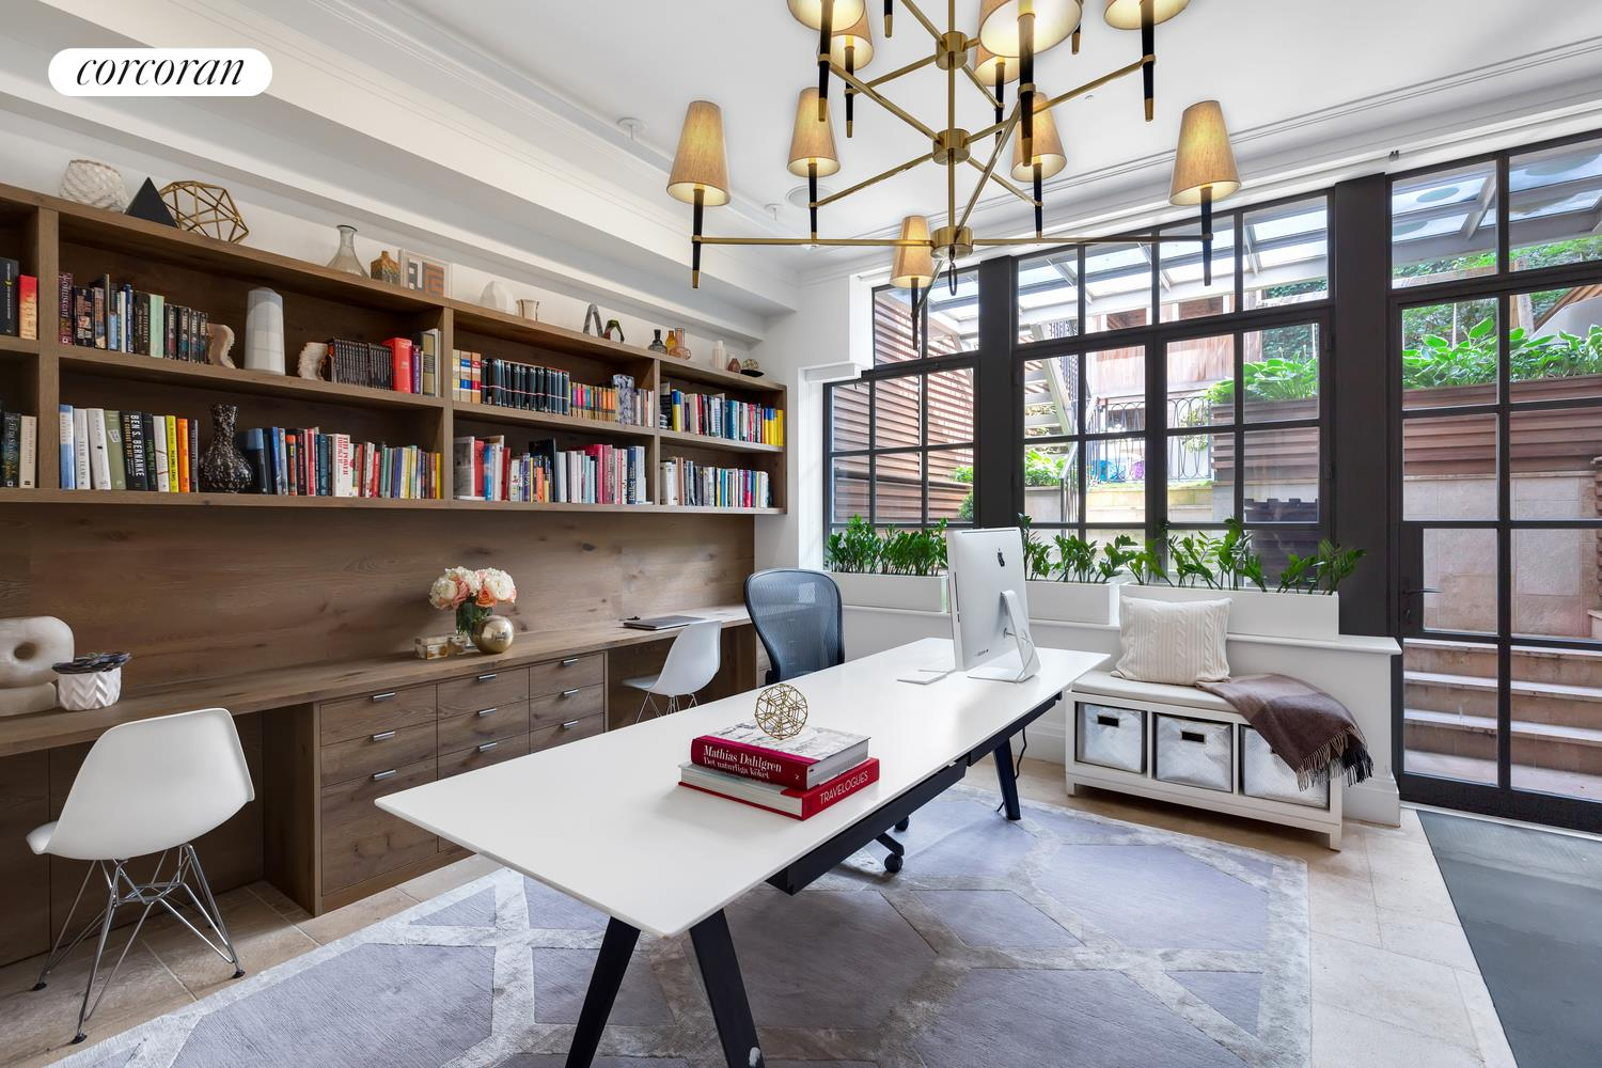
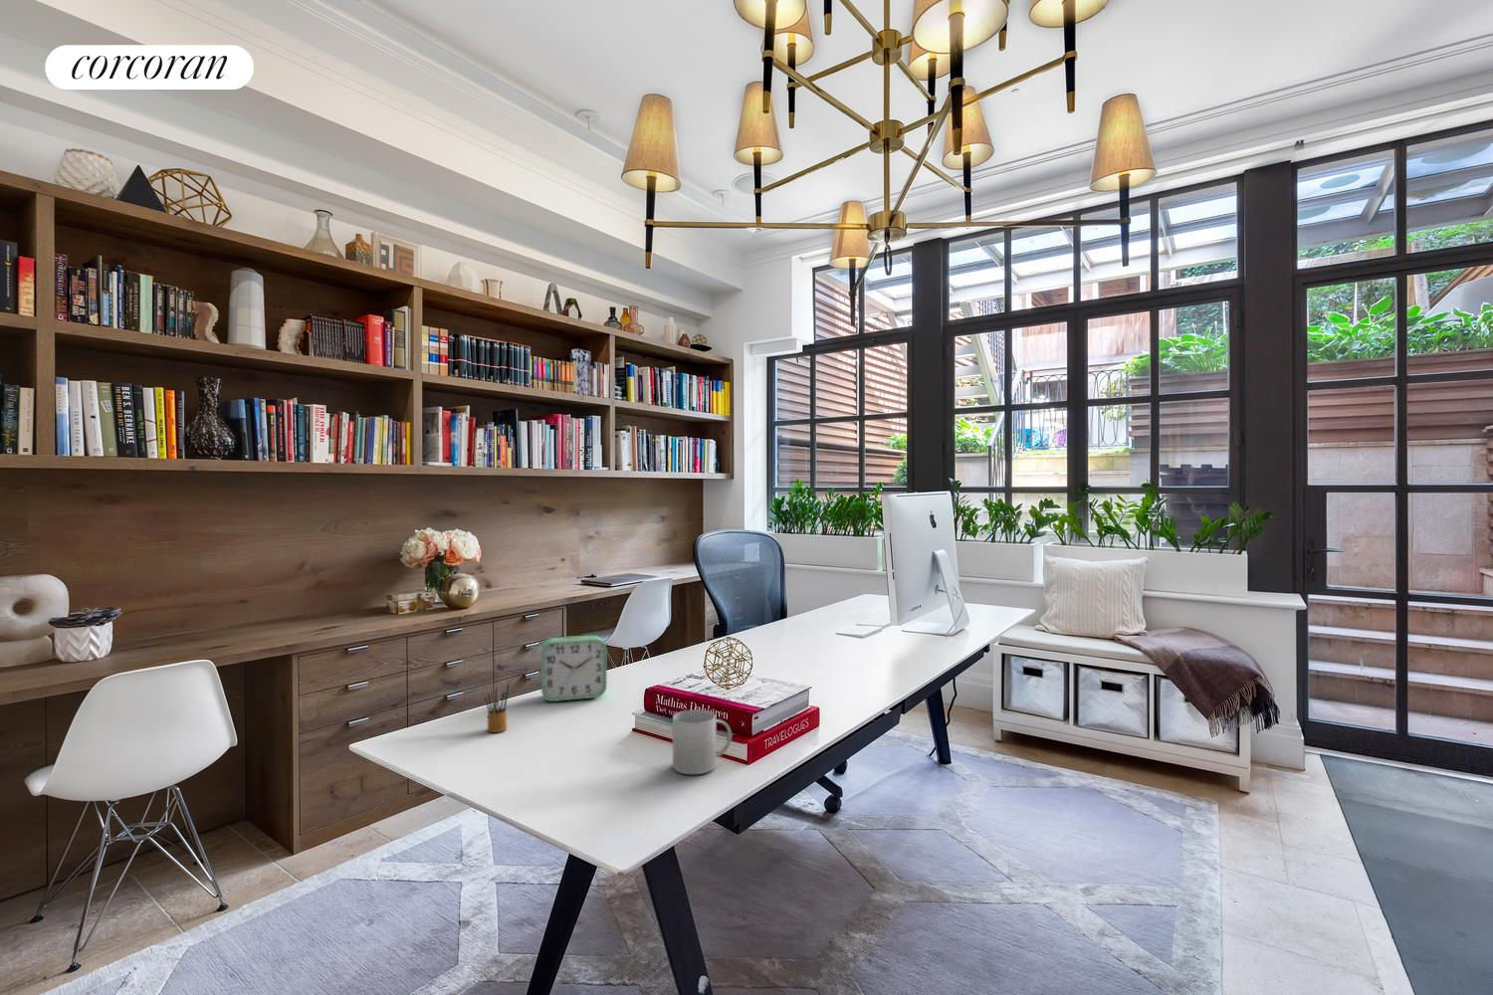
+ alarm clock (573, 666)
+ pencil box (498, 706)
+ mug (703, 740)
